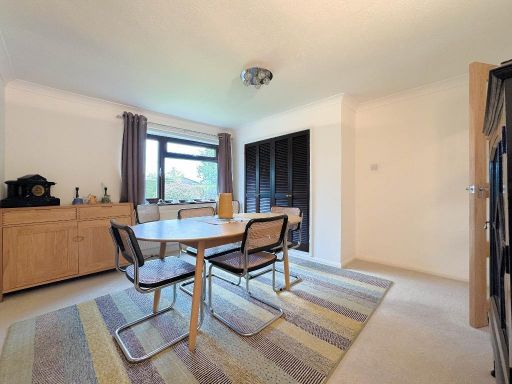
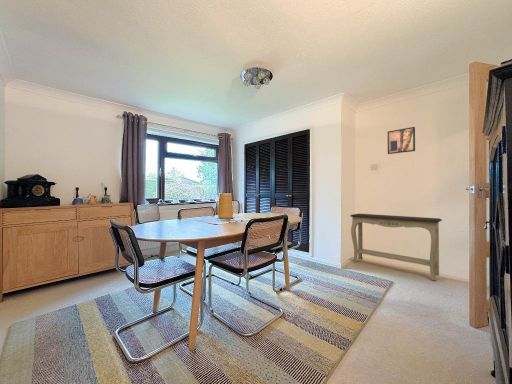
+ console table (389, 253)
+ wall art (400, 141)
